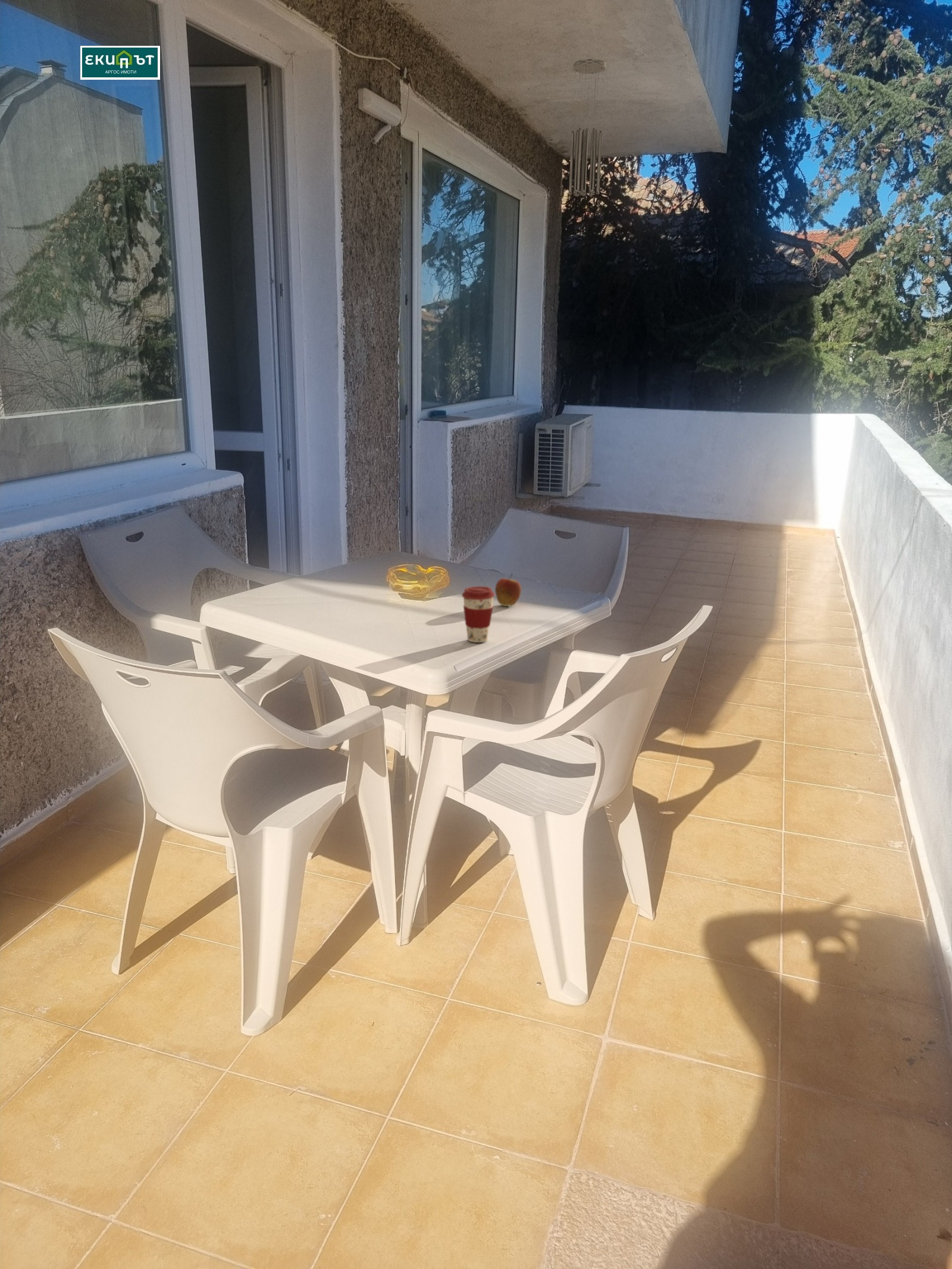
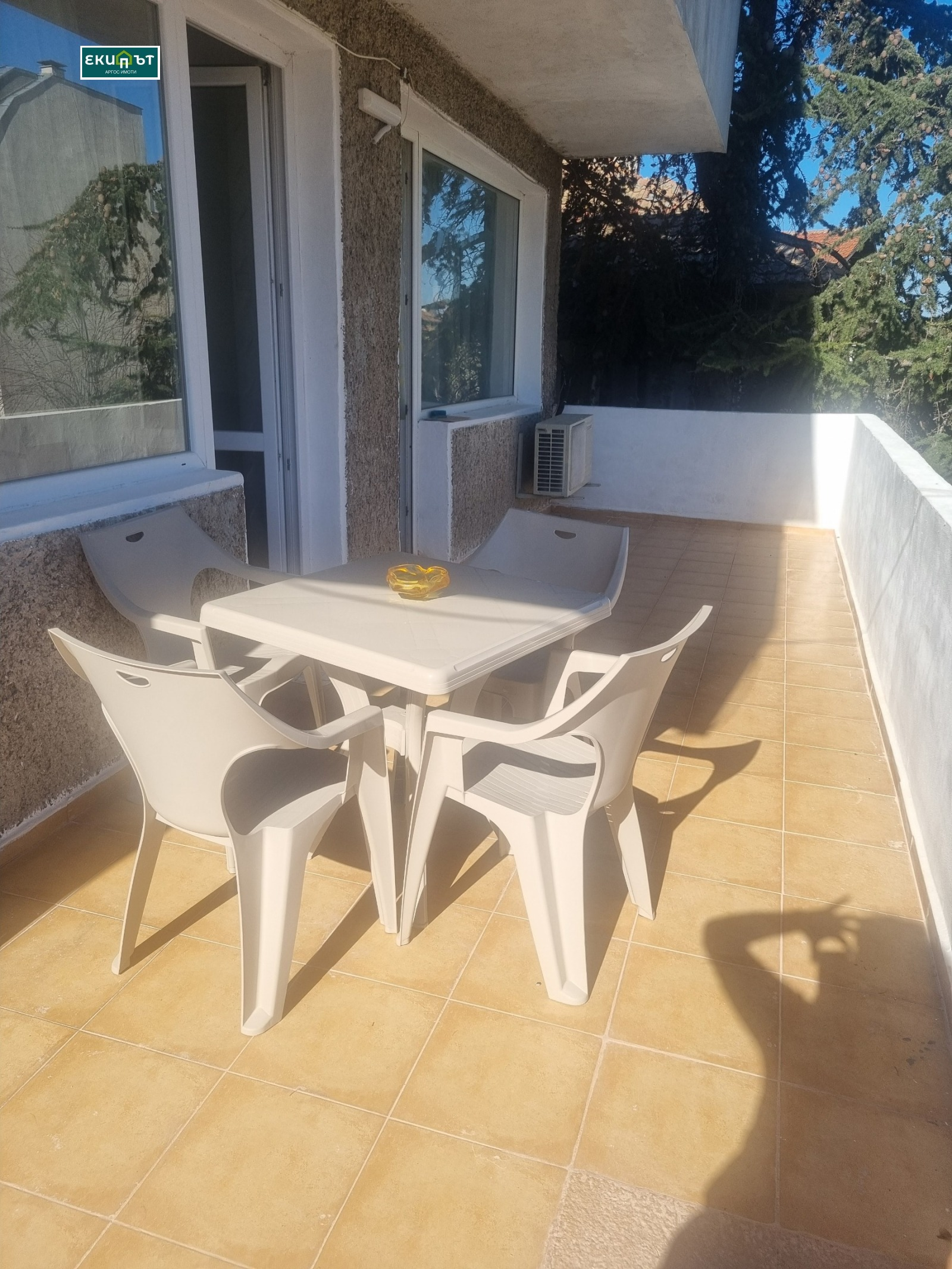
- fruit (508, 590)
- wind chime (587, 130)
- coffee cup (478, 615)
